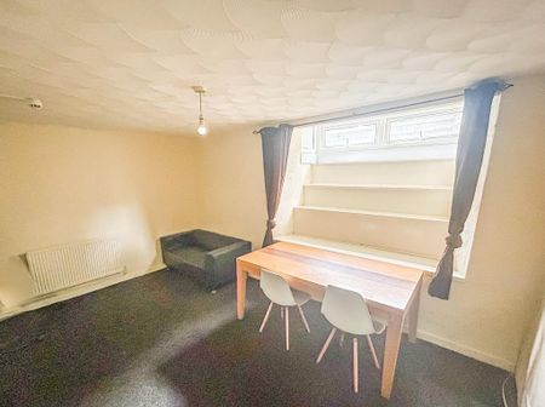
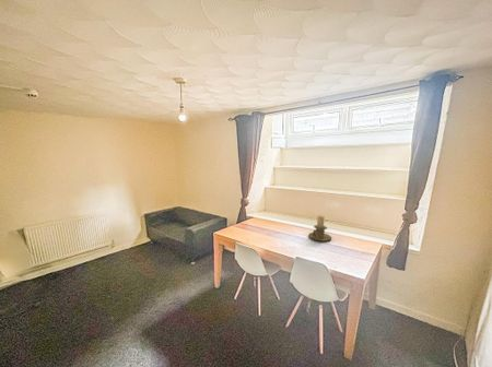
+ candle holder (320, 226)
